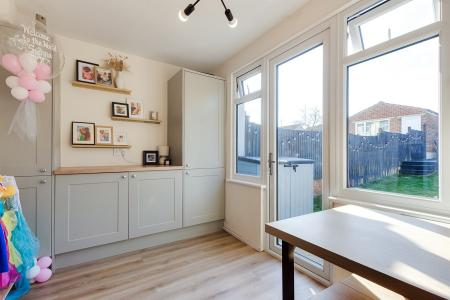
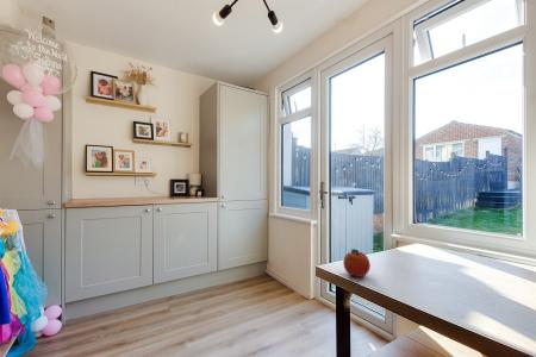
+ fruit (356, 261)
